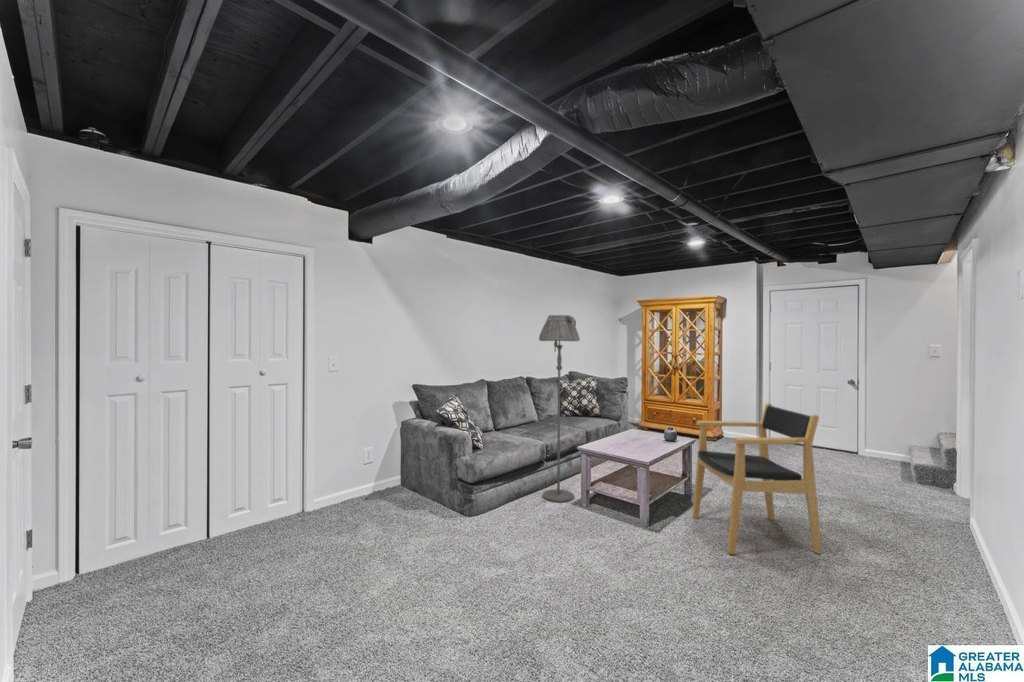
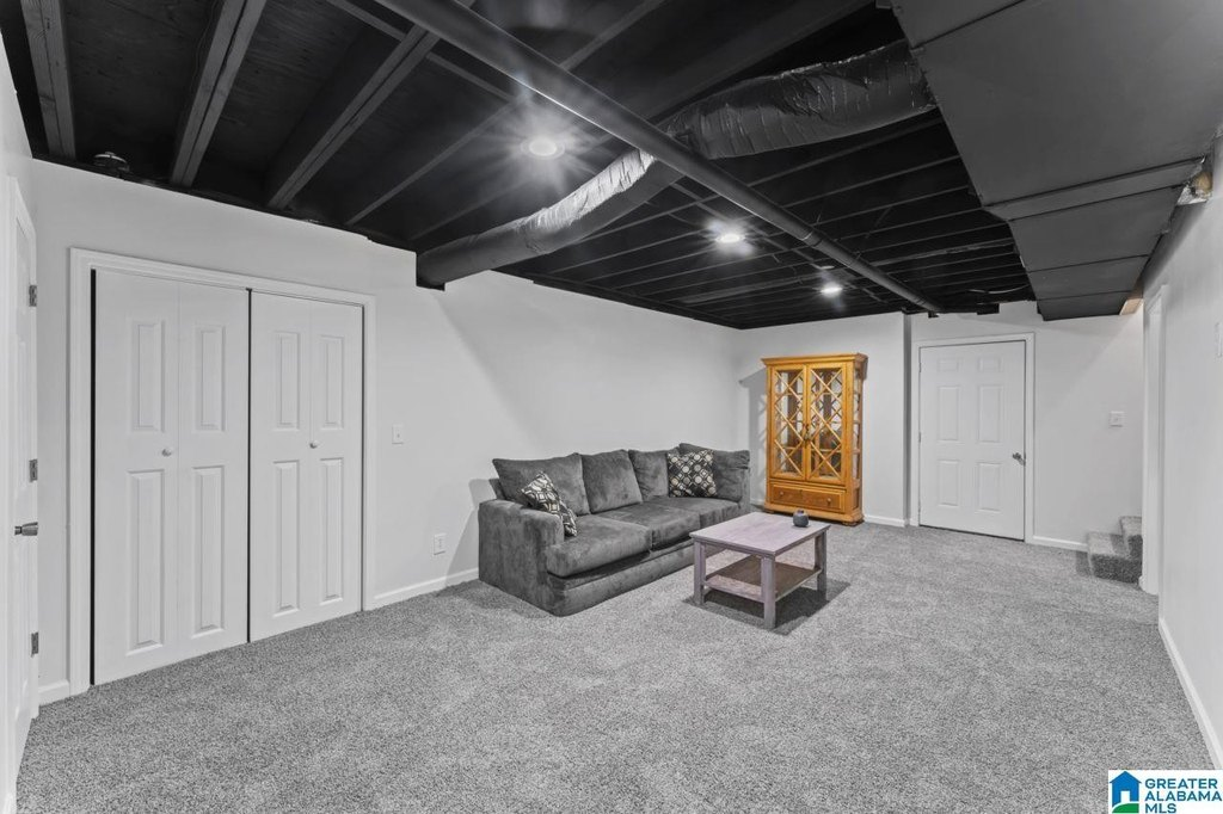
- armchair (752, 471)
- floor lamp (558, 405)
